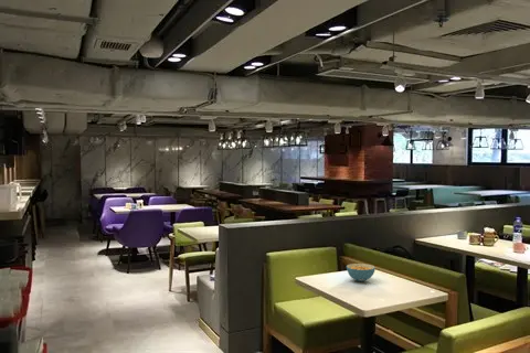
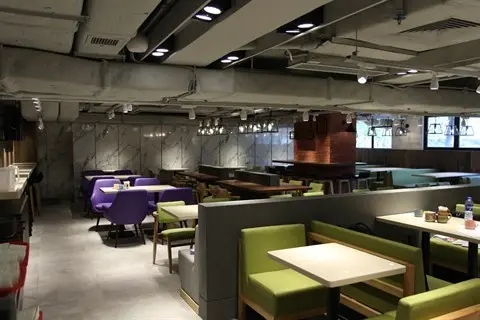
- cereal bowl (360, 274)
